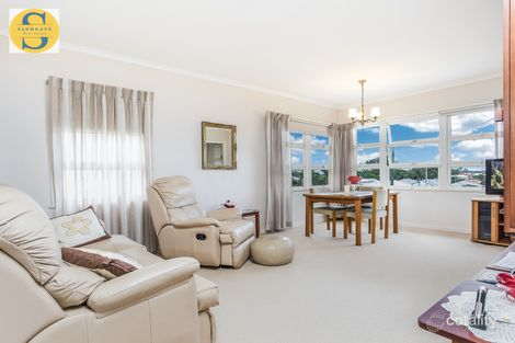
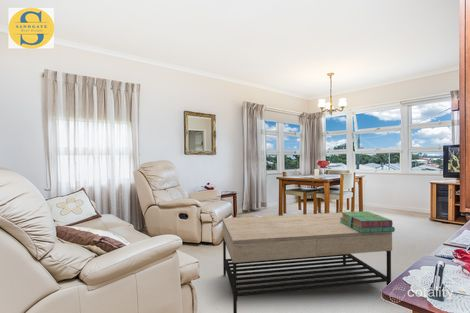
+ stack of books (365, 220)
+ coffee table (299, 254)
